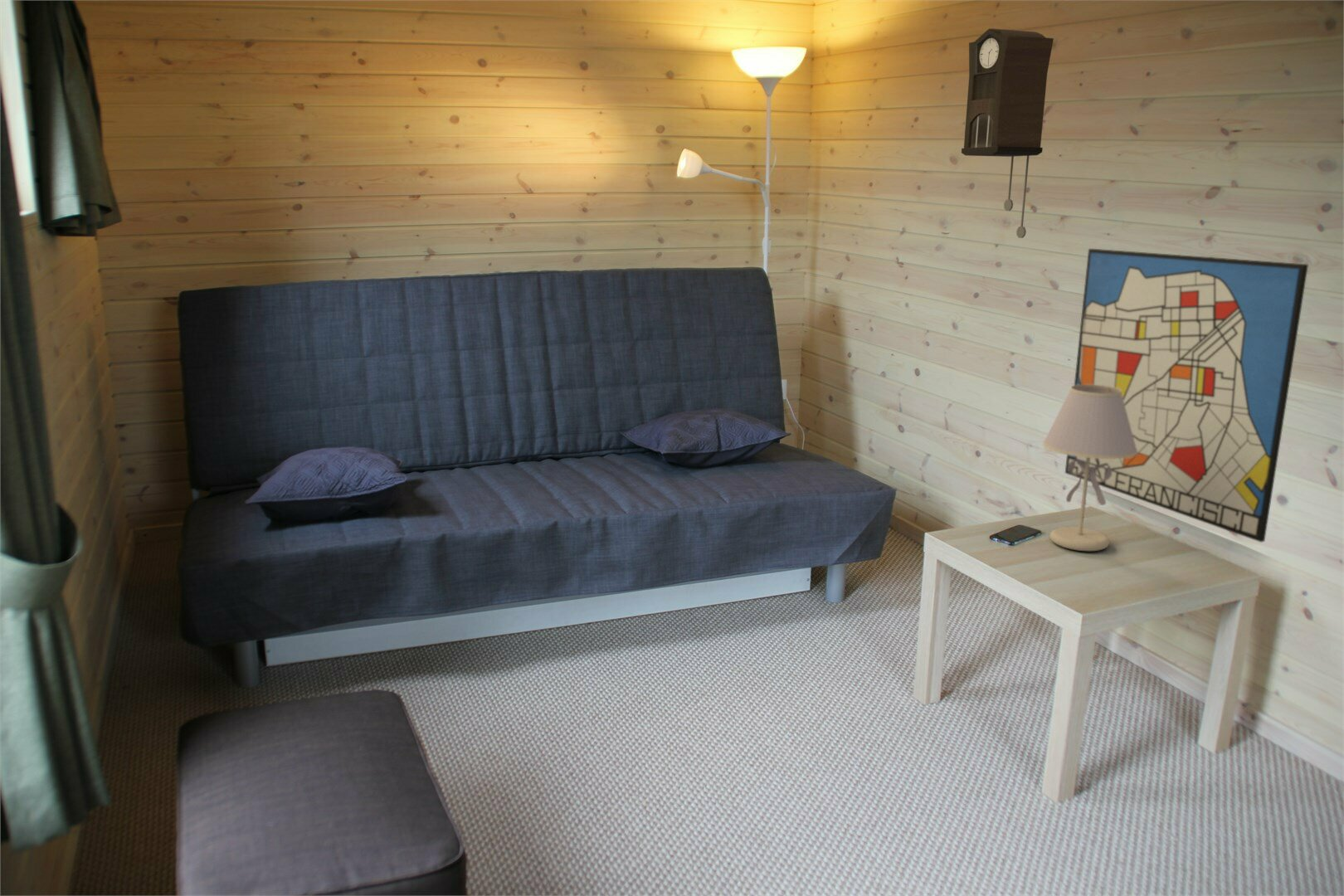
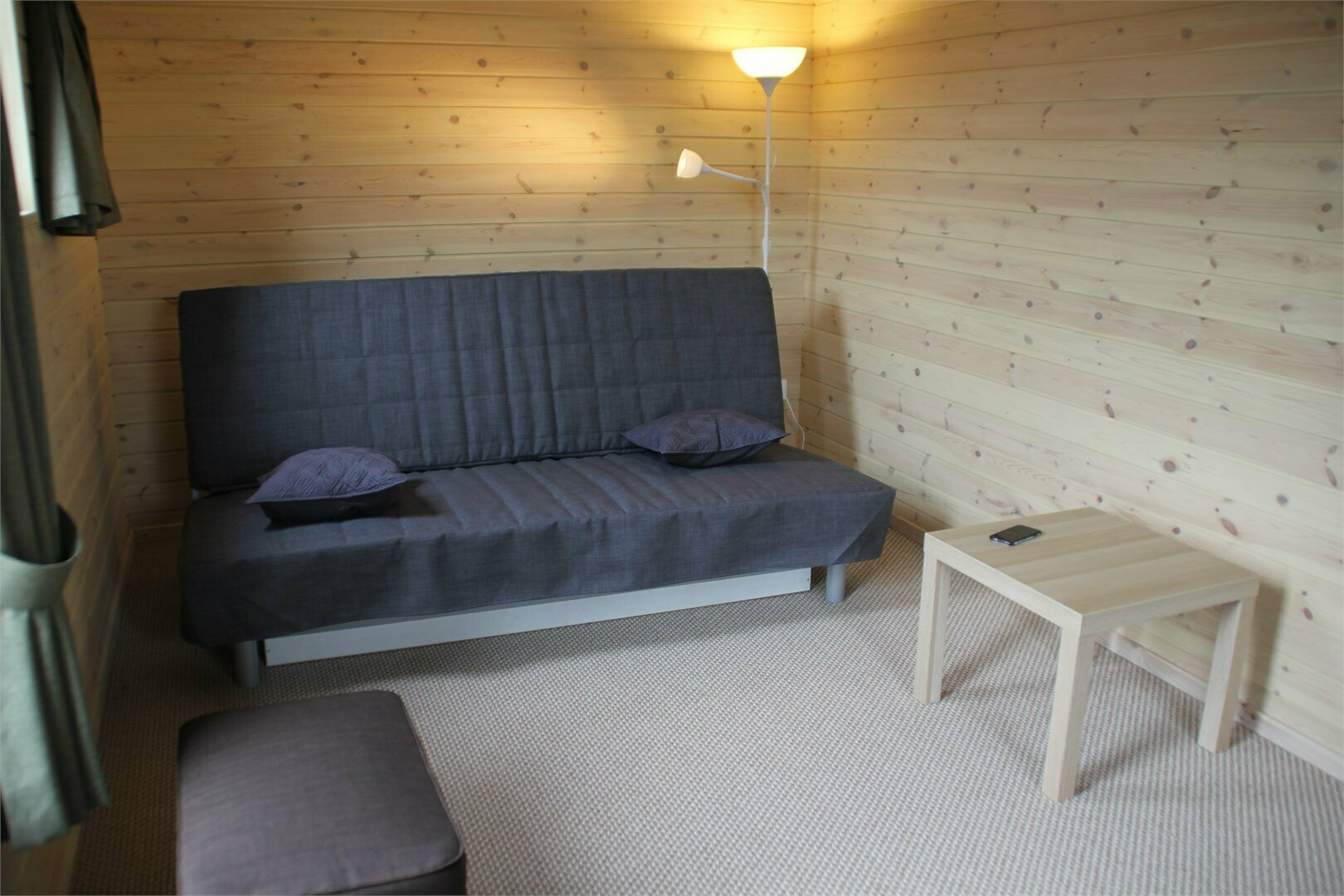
- table lamp (1087, 467)
- wall art (1169, 383)
- pendulum clock (1002, 136)
